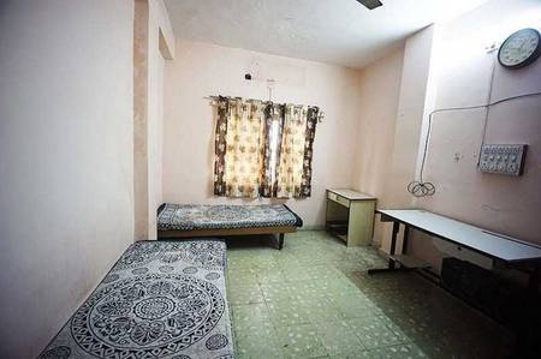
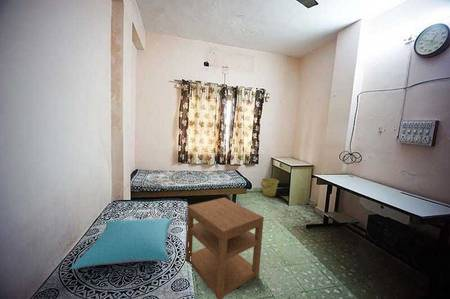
+ pillow (133, 238)
+ bucket (269, 187)
+ nightstand (222, 239)
